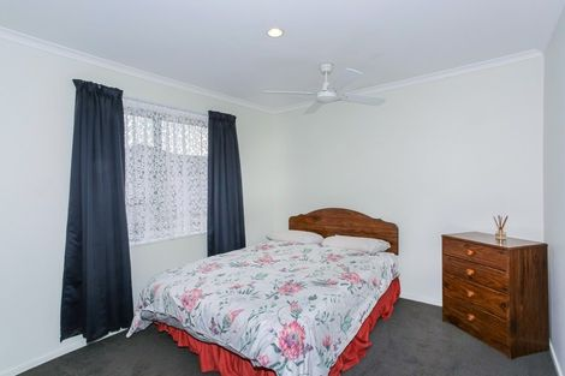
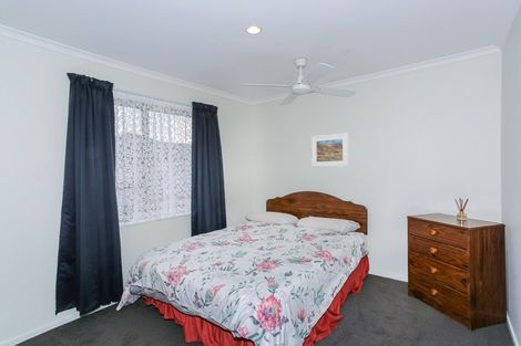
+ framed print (329, 150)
